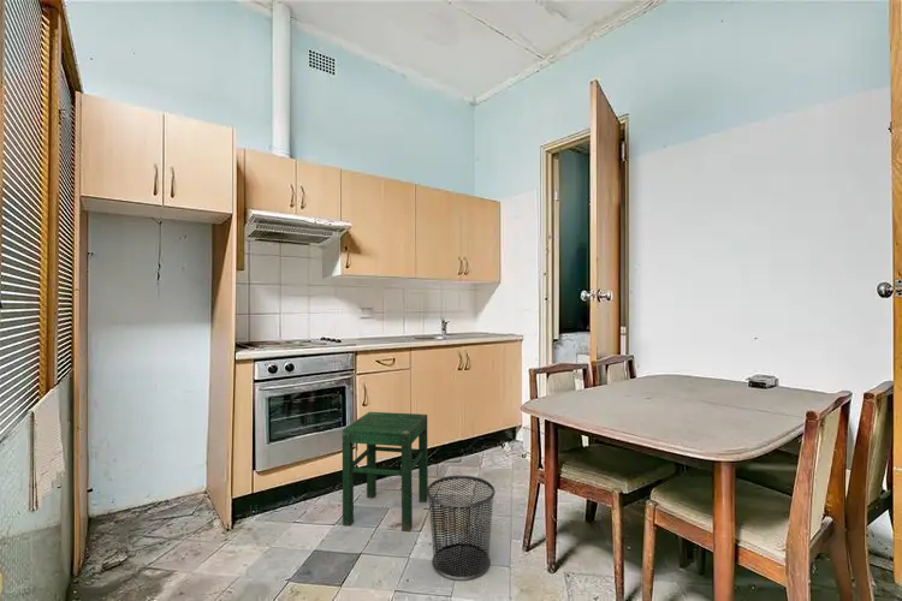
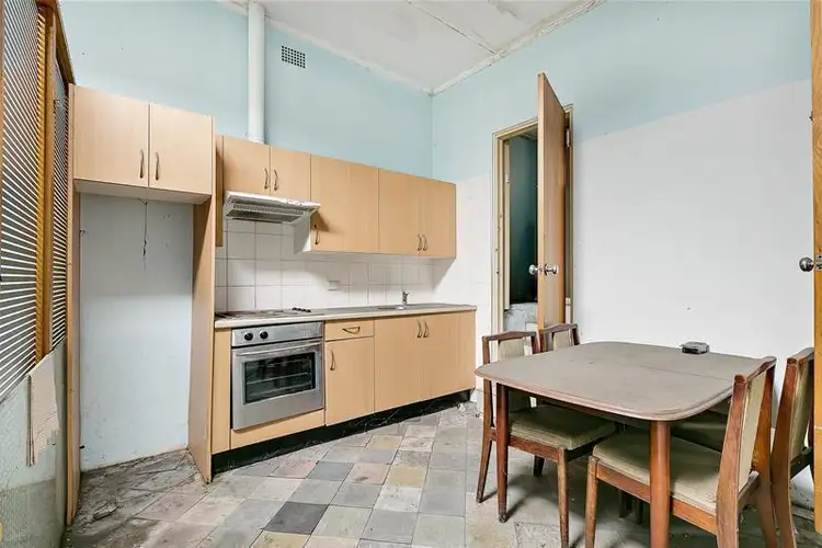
- stool (387, 470)
- waste bin (461, 525)
